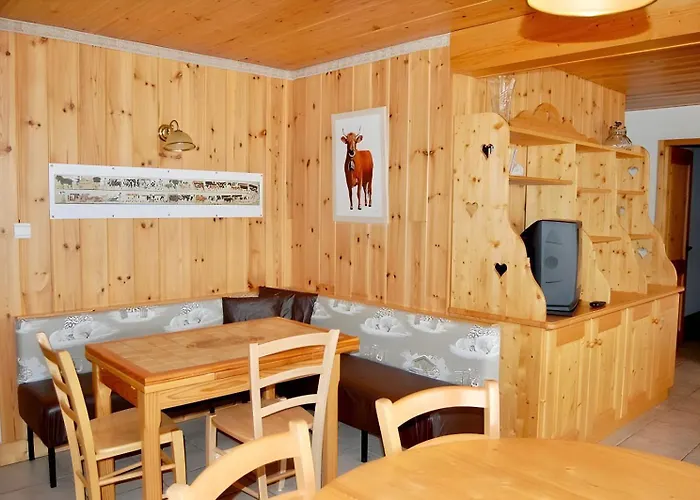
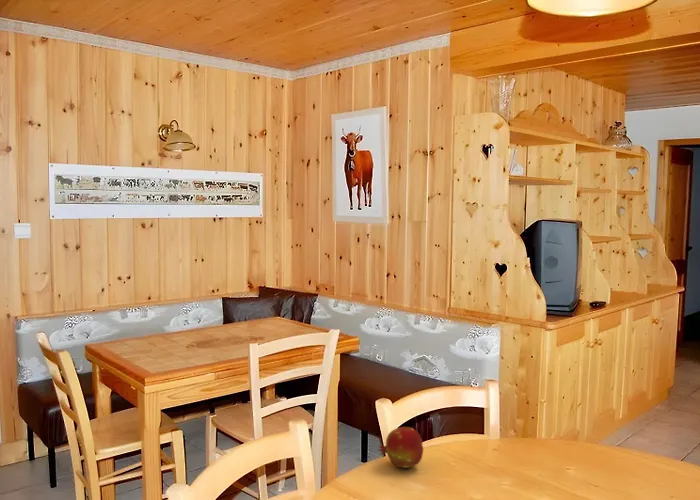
+ fruit (400, 447)
